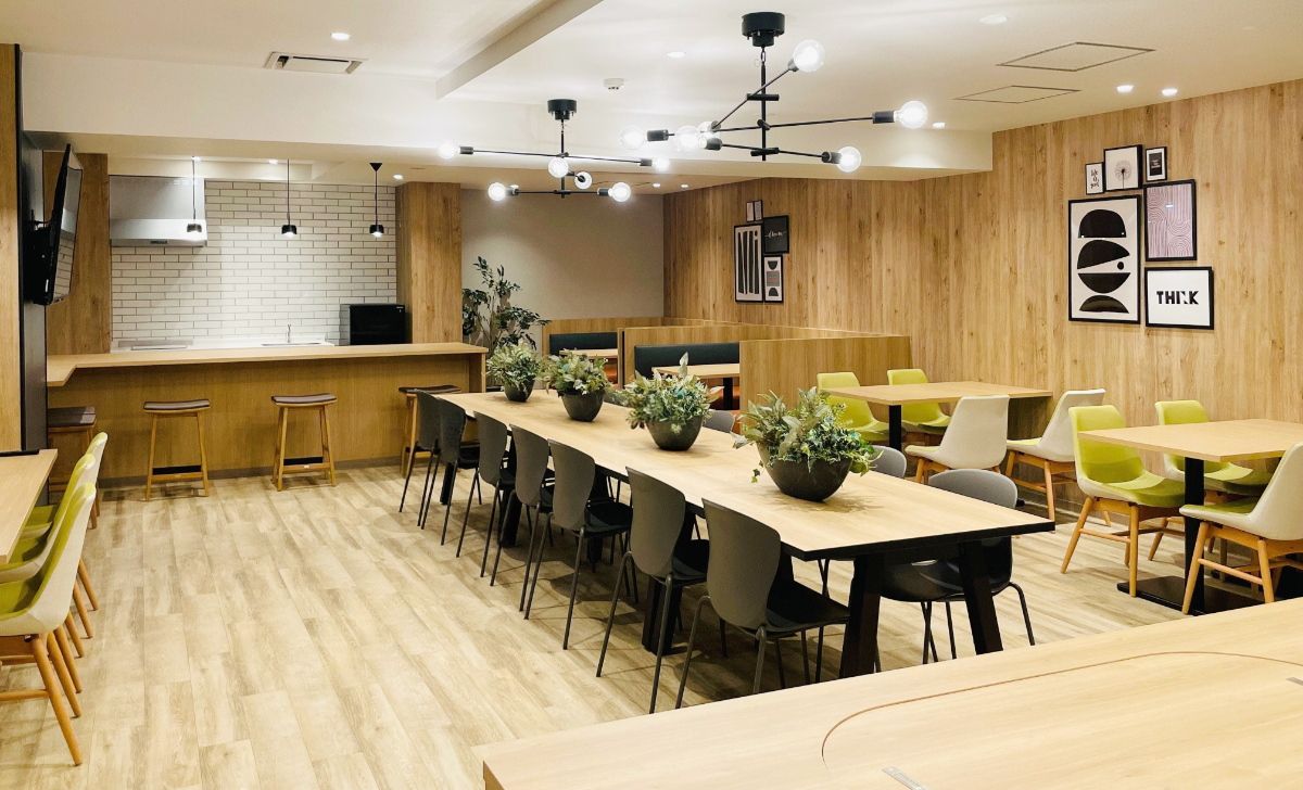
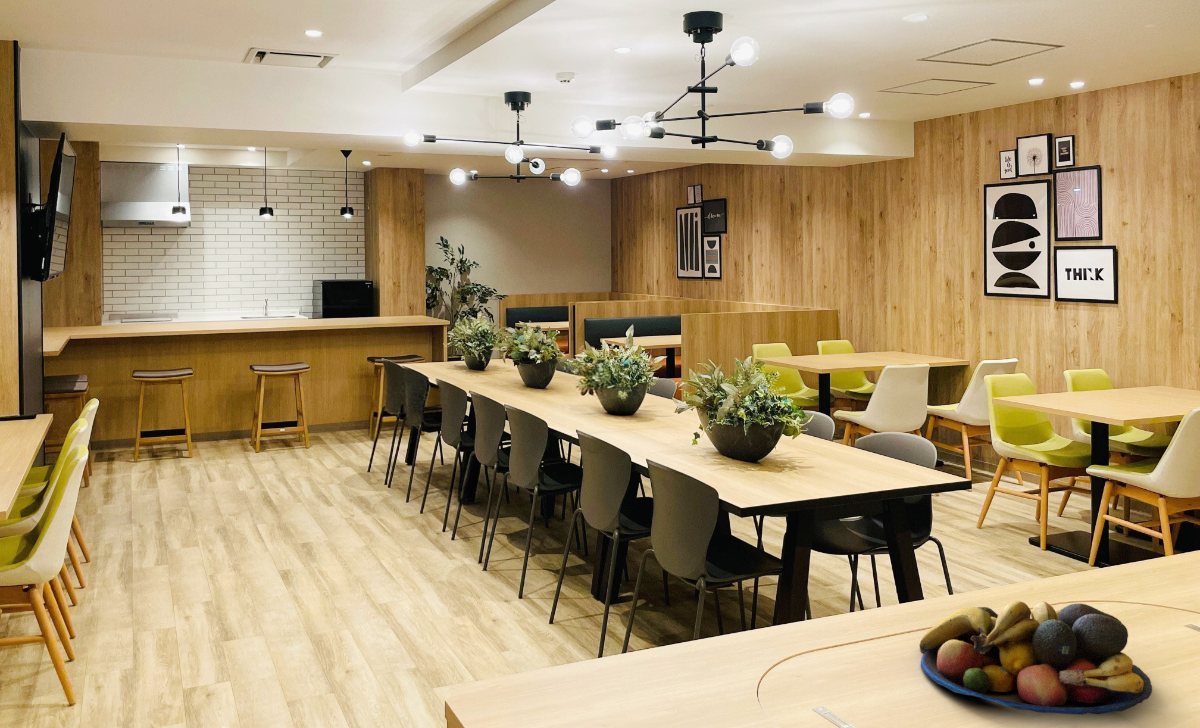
+ fruit bowl (1029, 637)
